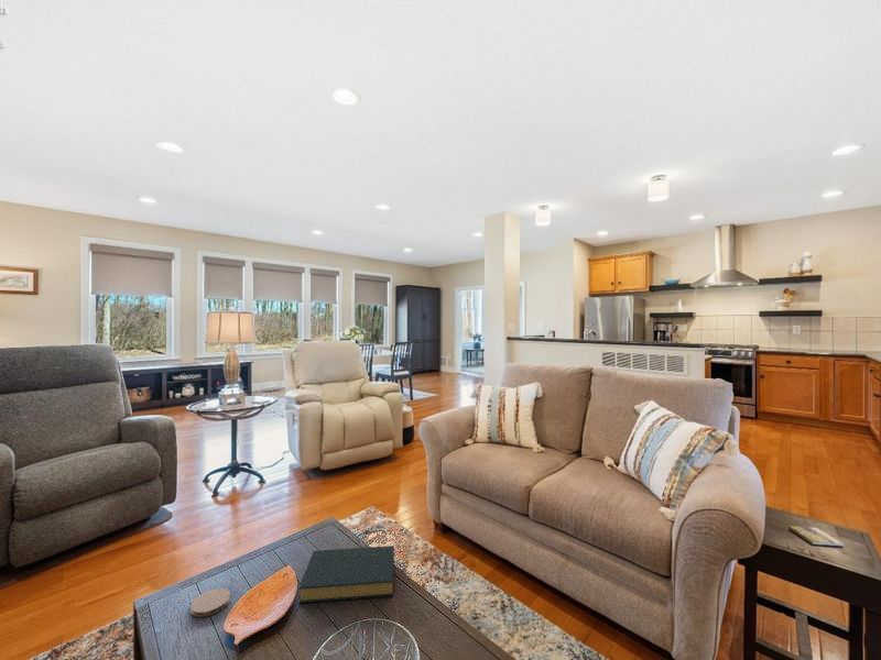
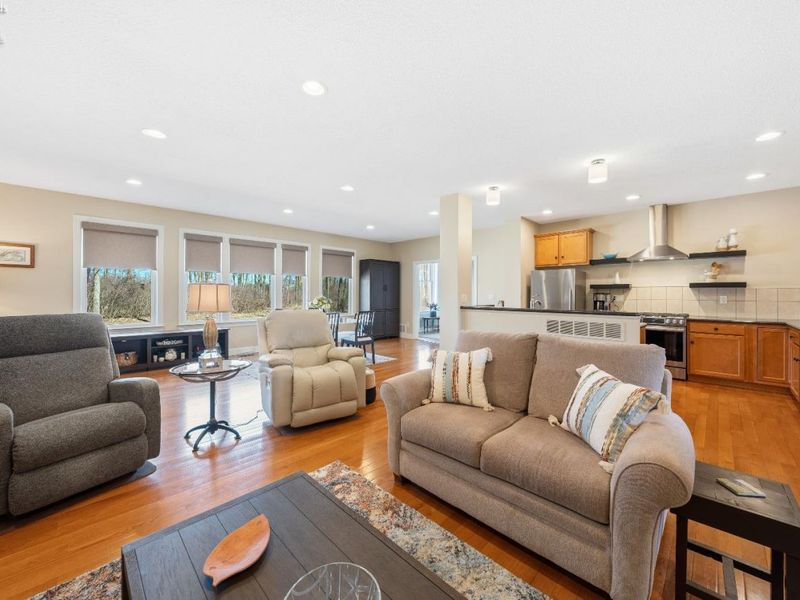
- coaster (210, 602)
- hardback book (350, 571)
